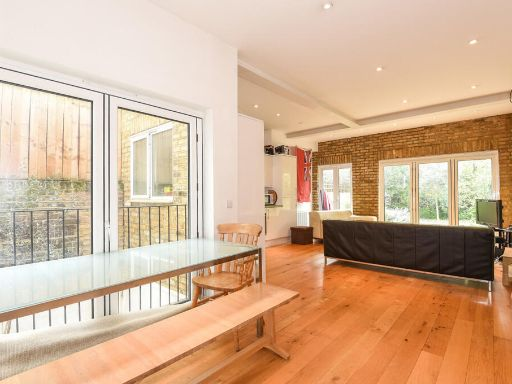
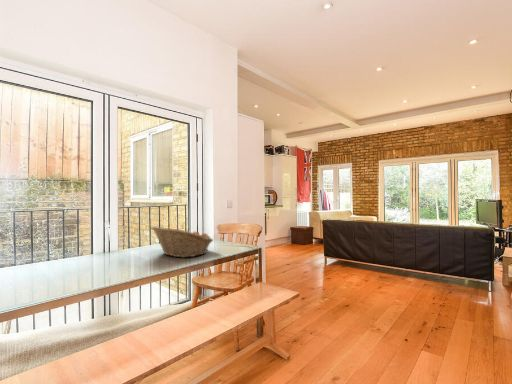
+ fruit basket (182, 239)
